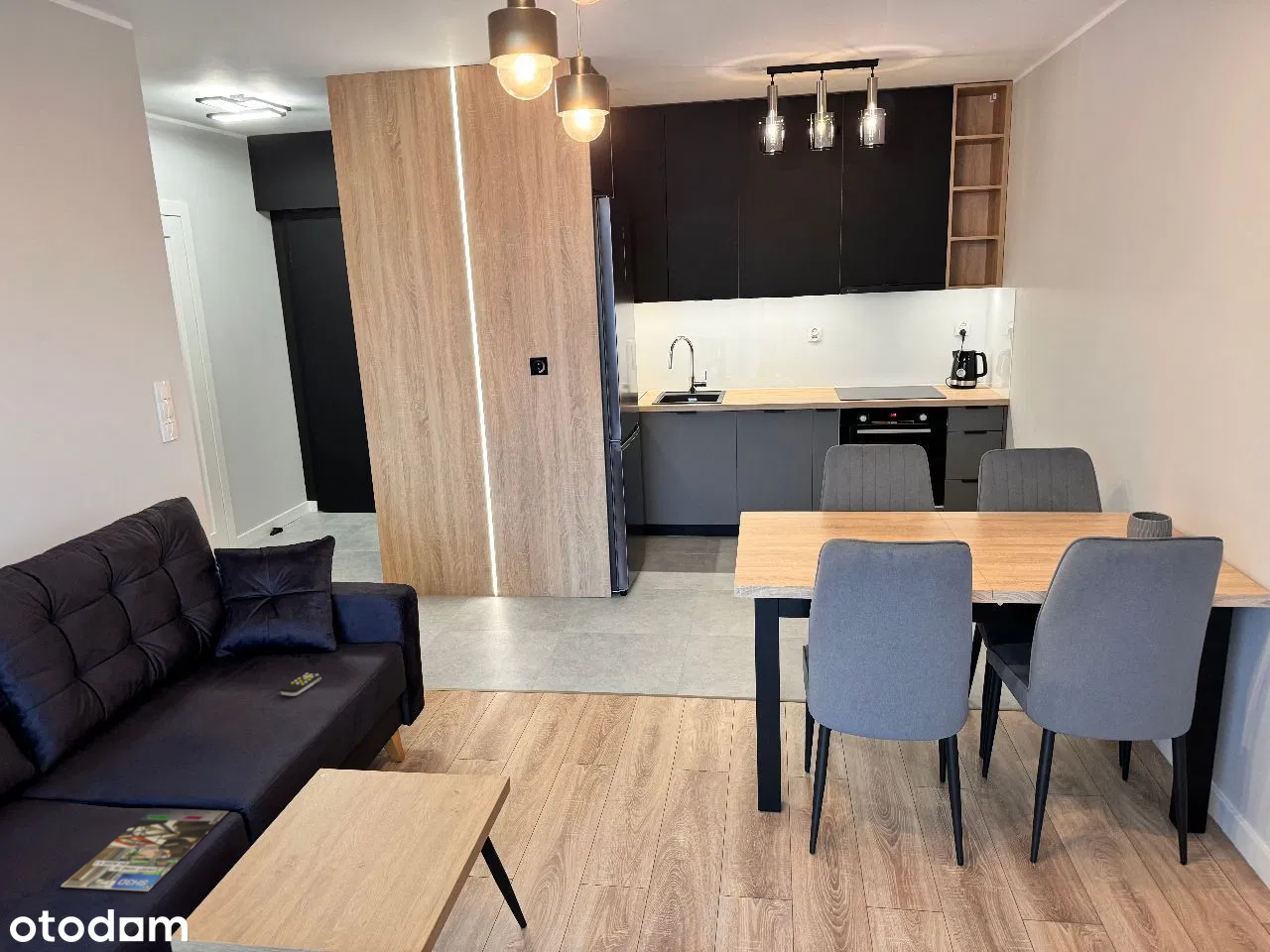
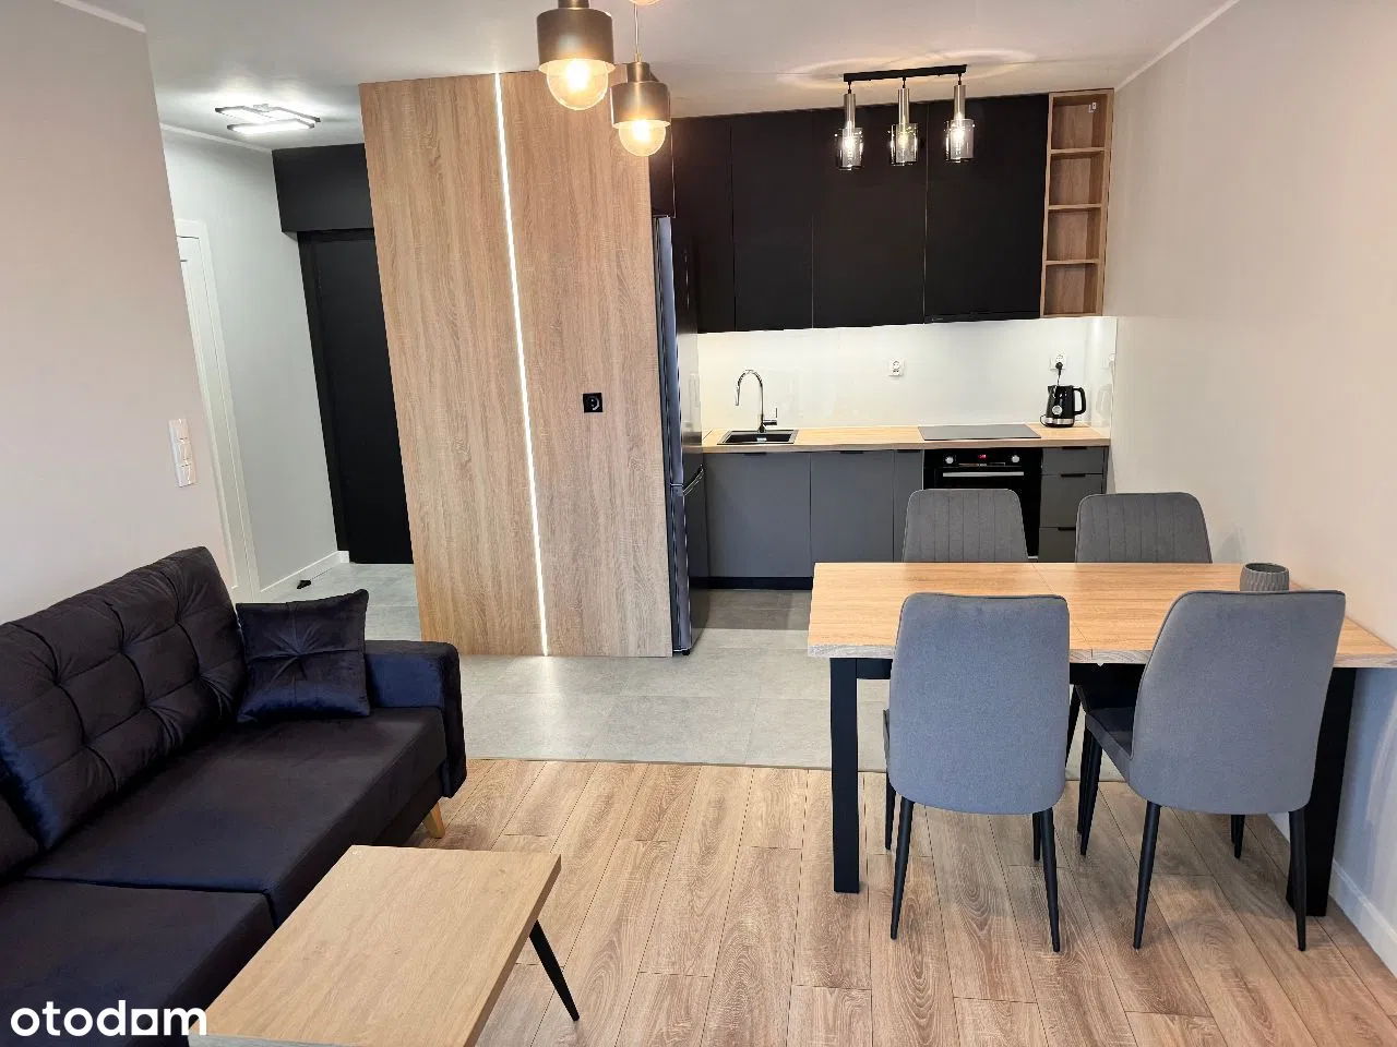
- remote control (301, 683)
- magazine (150, 846)
